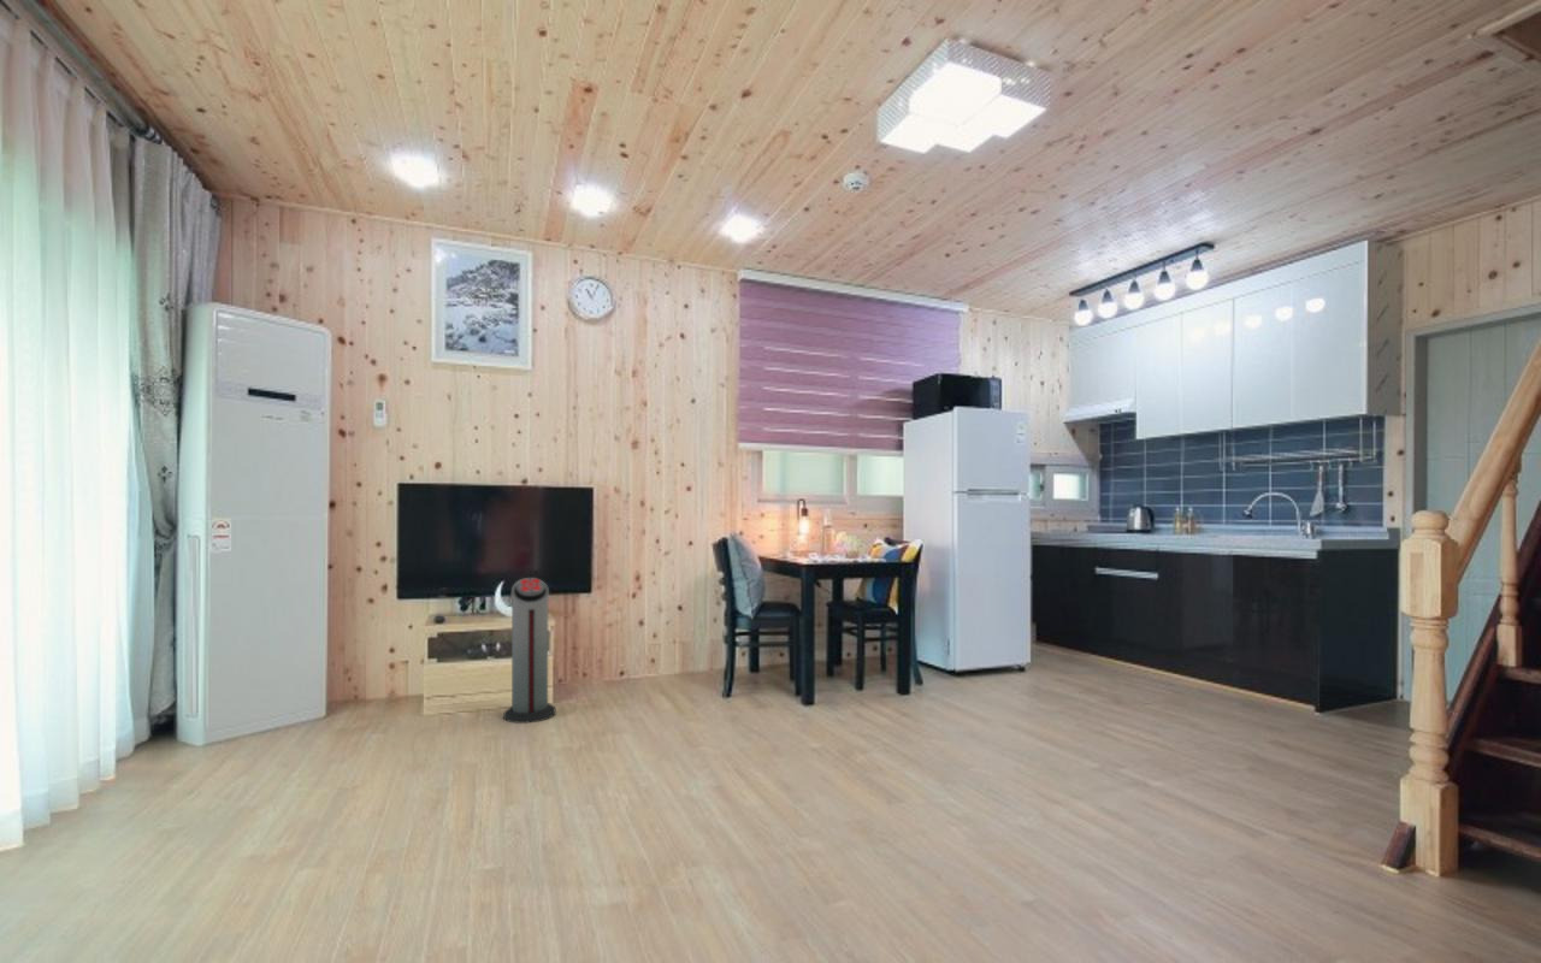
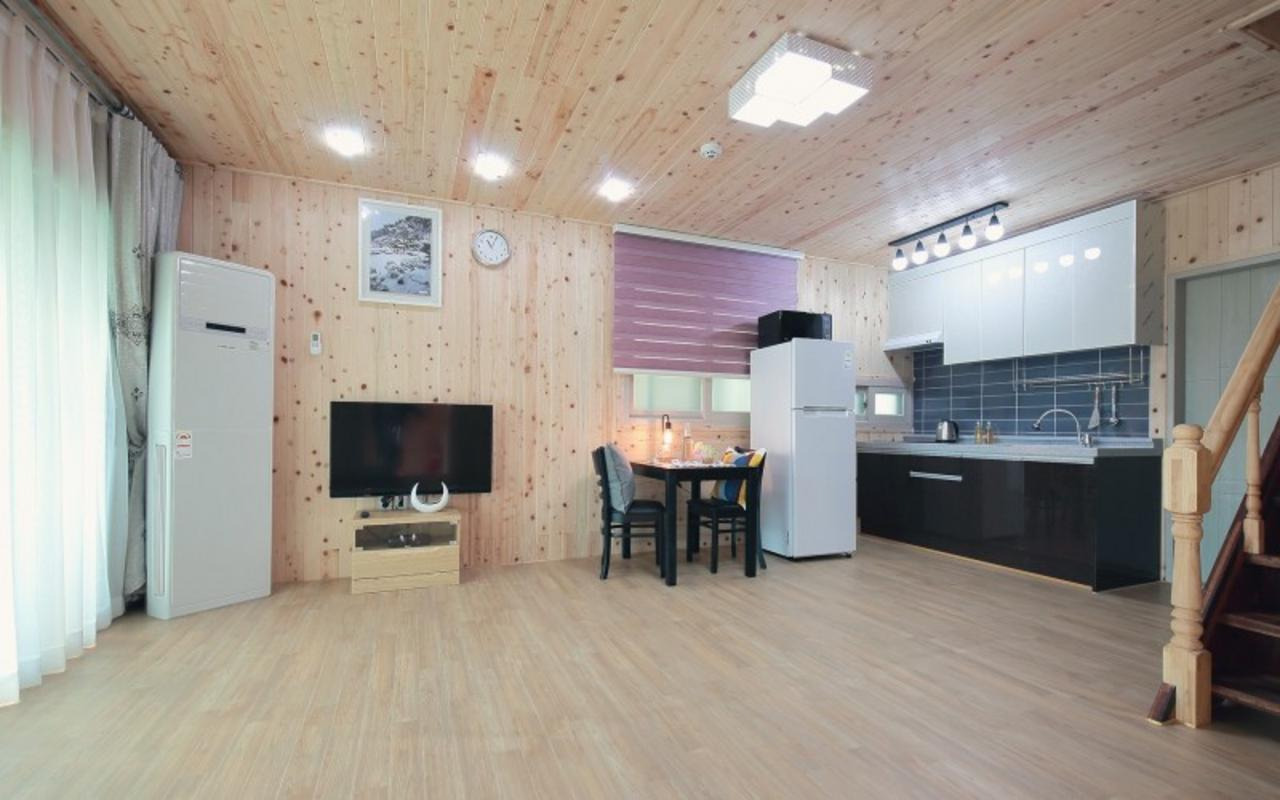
- air purifier (530, 646)
